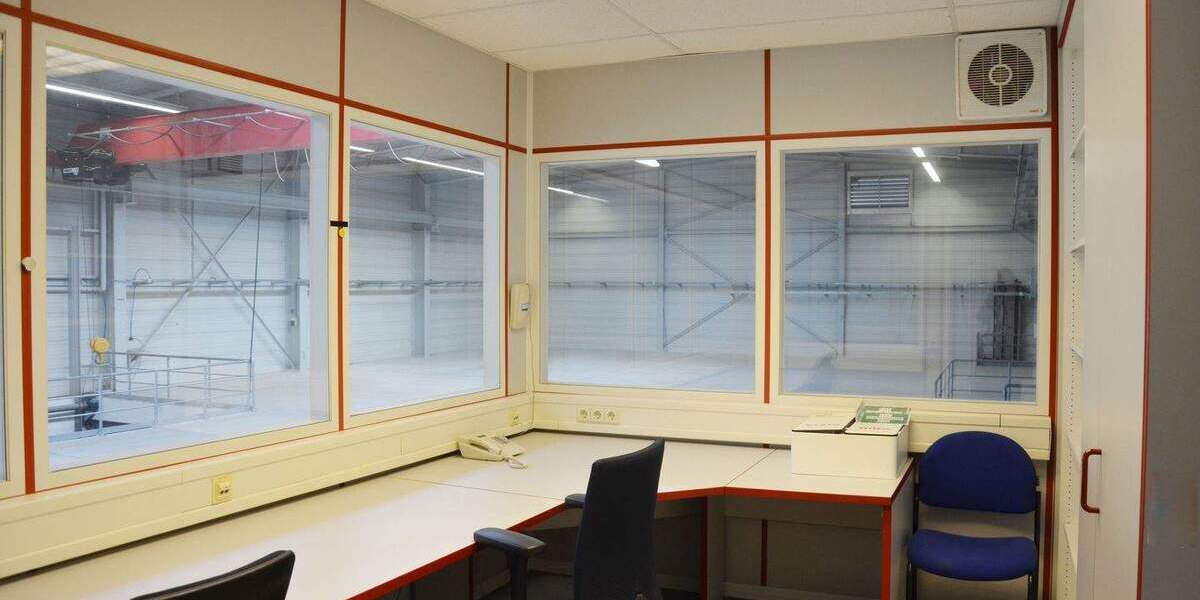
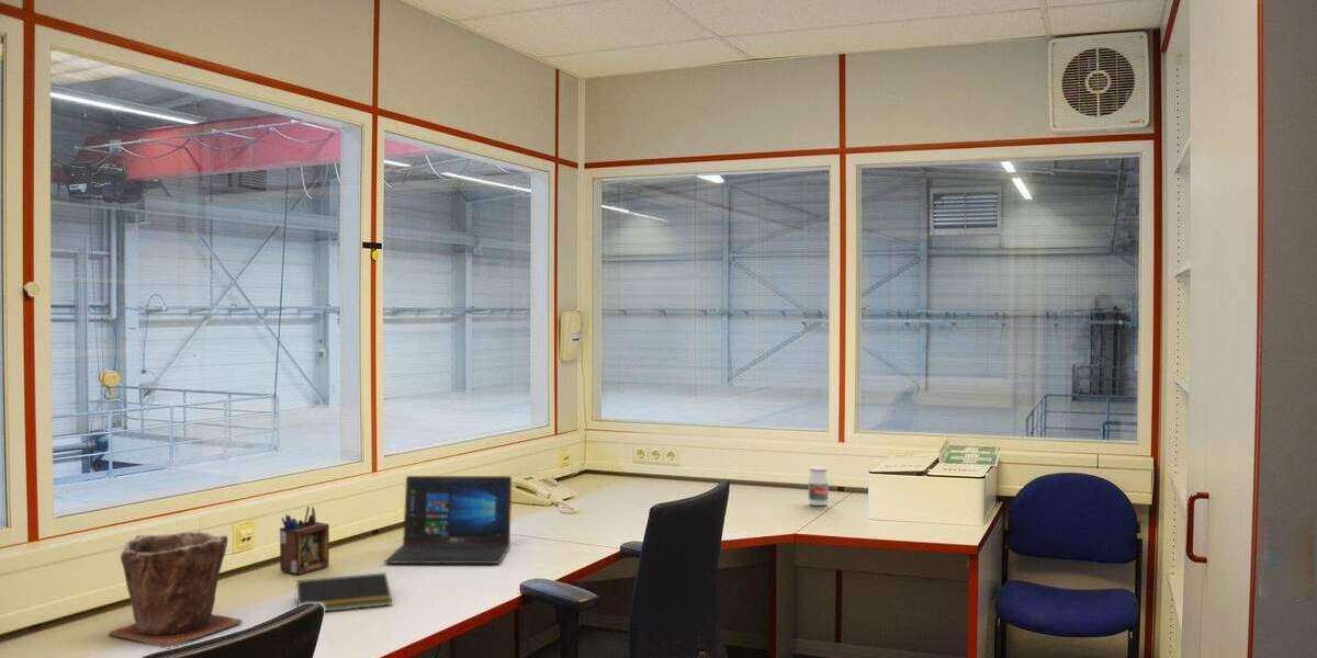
+ laptop (450, 518)
+ jar (818, 486)
+ desk organizer (304, 538)
+ notepad (344, 592)
+ plant pot (177, 581)
